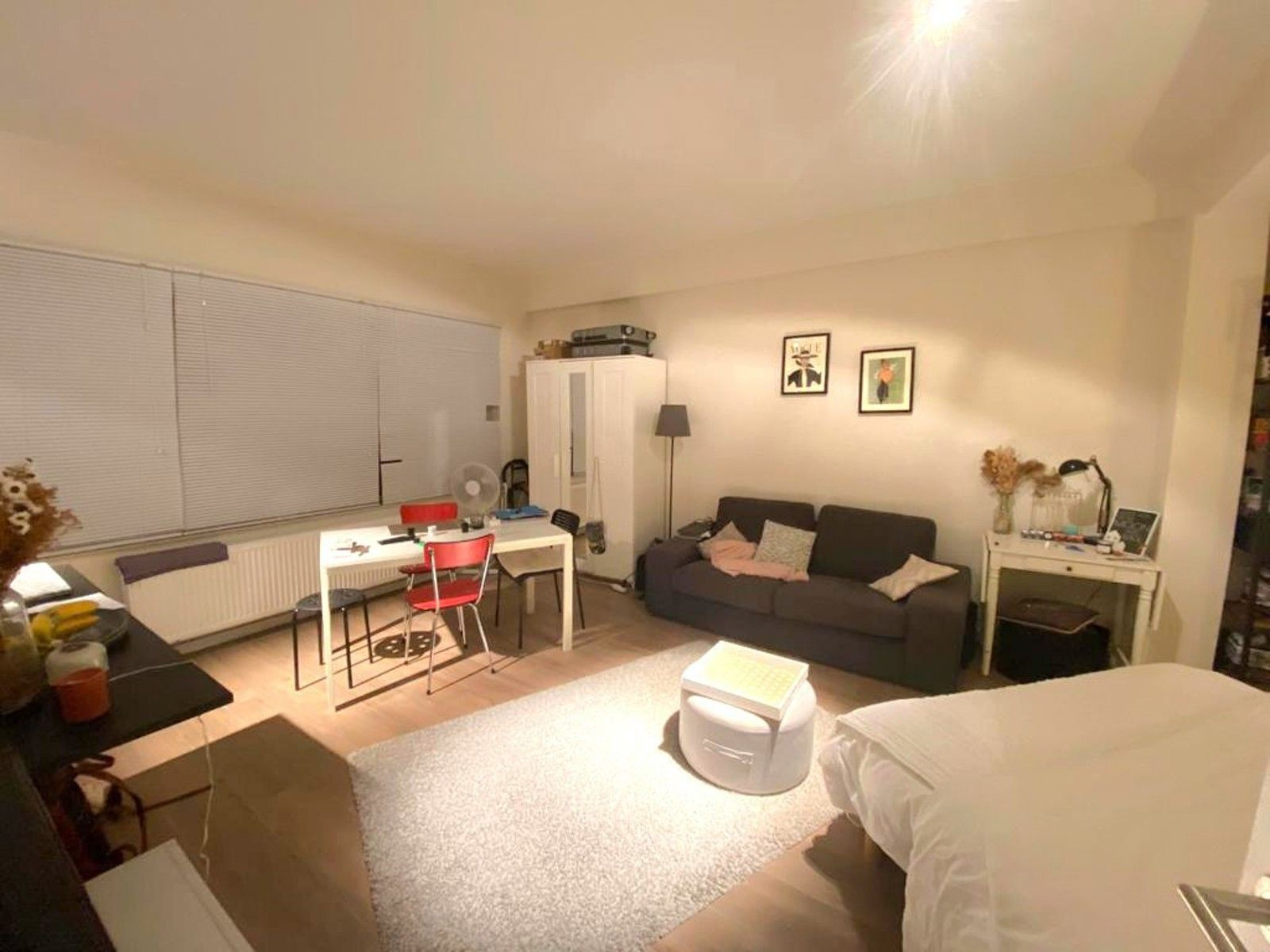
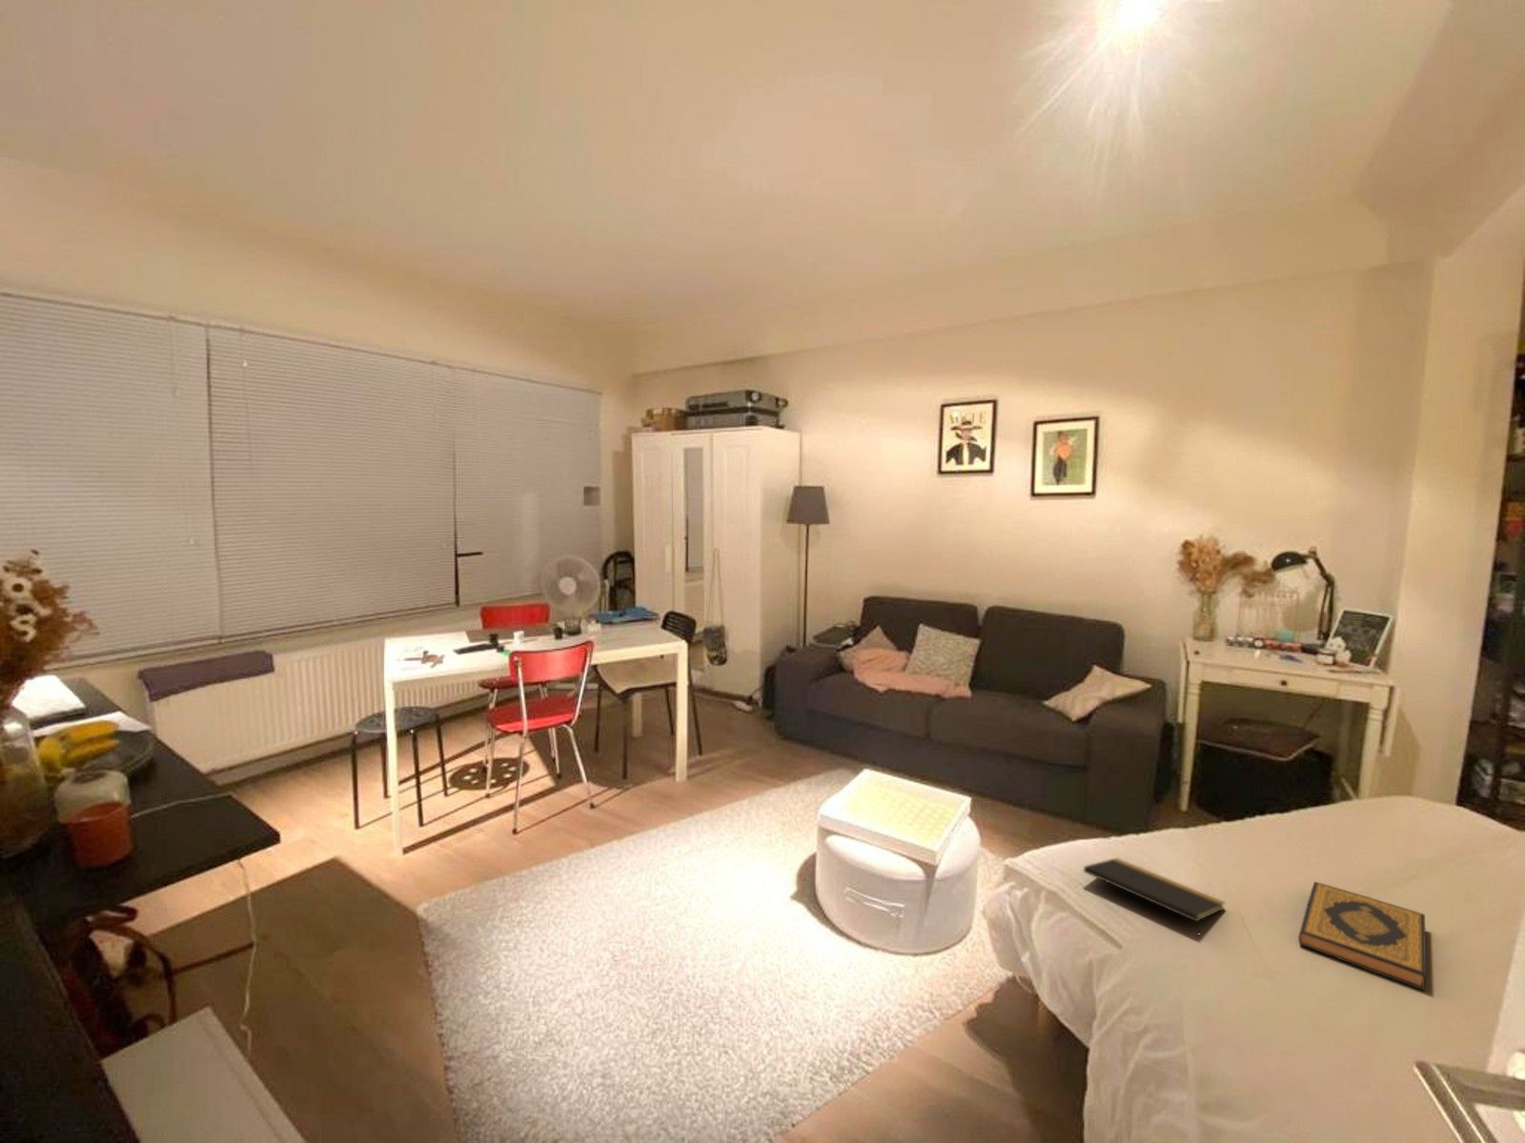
+ notepad (1153, 887)
+ hardback book (1362, 929)
